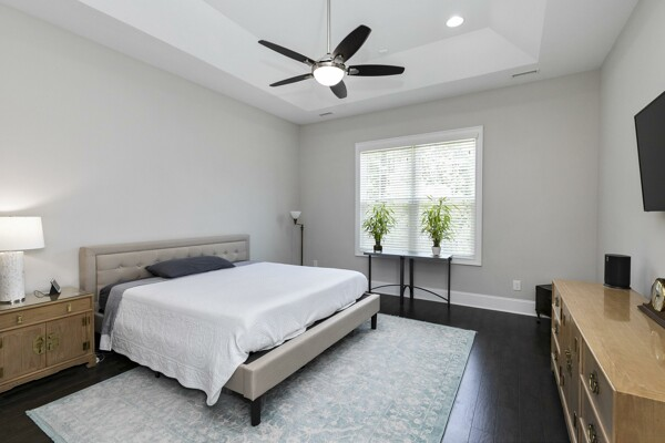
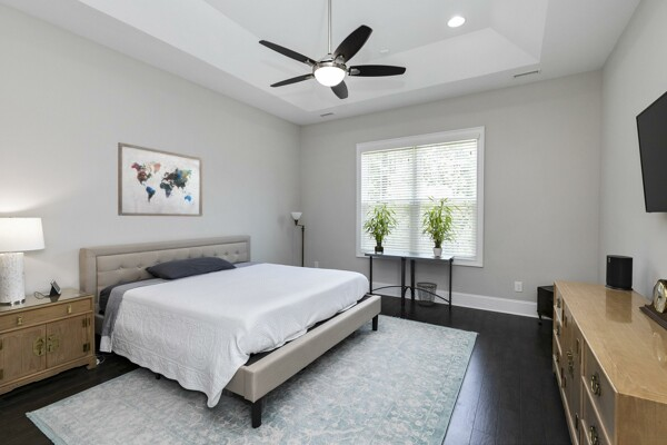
+ wastebasket (426, 294)
+ wall art (165, 184)
